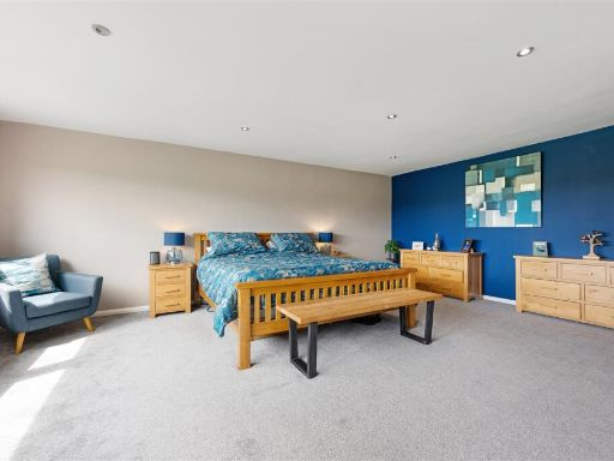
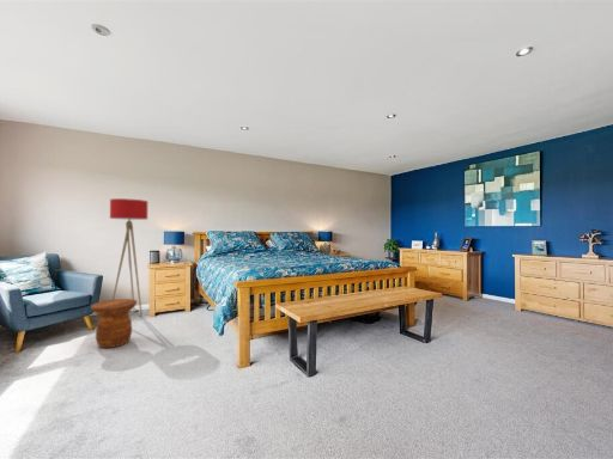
+ side table (114, 323)
+ floor lamp (128, 257)
